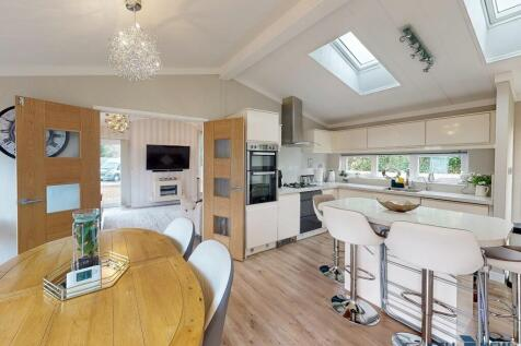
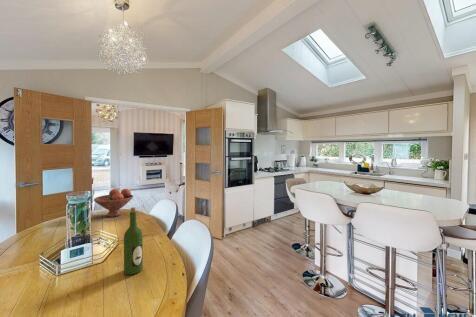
+ fruit bowl (114, 202)
+ wine bottle (133, 239)
